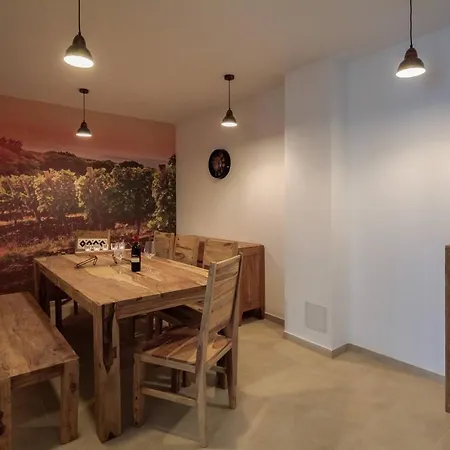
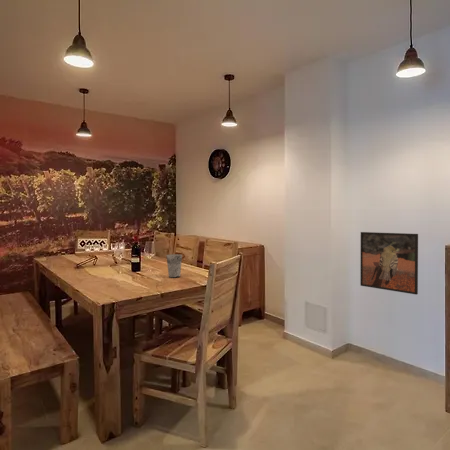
+ cup (174, 265)
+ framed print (387, 261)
